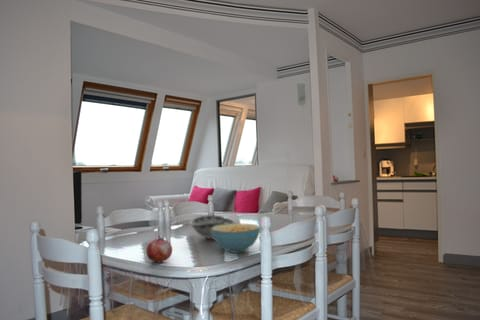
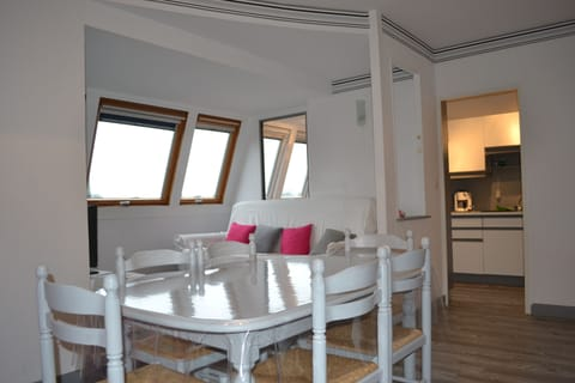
- decorative bowl (214, 226)
- cereal bowl (236, 239)
- fruit (159, 247)
